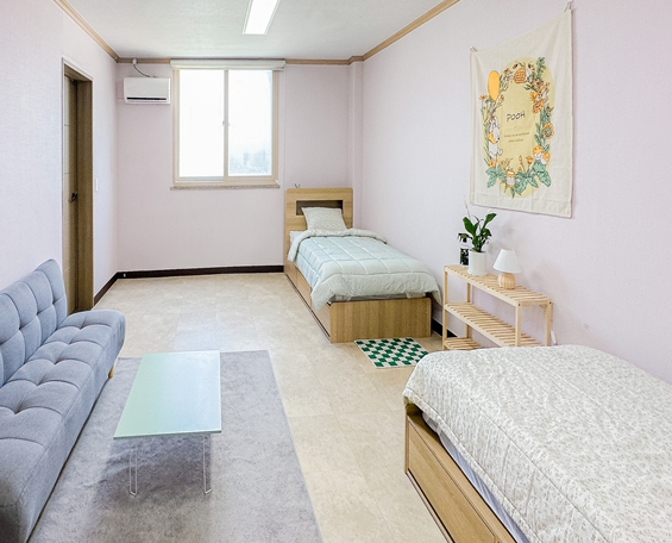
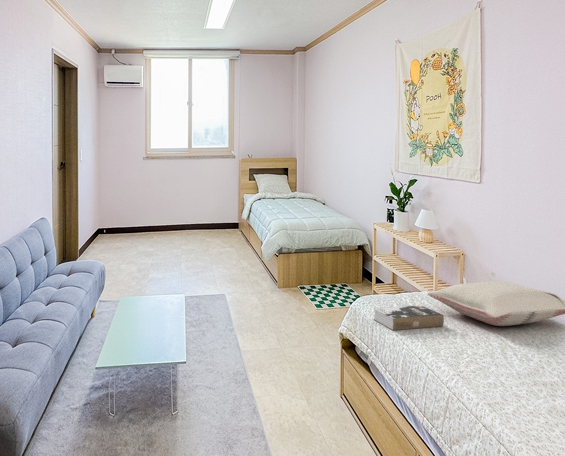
+ pillow (499, 302)
+ book (407, 317)
